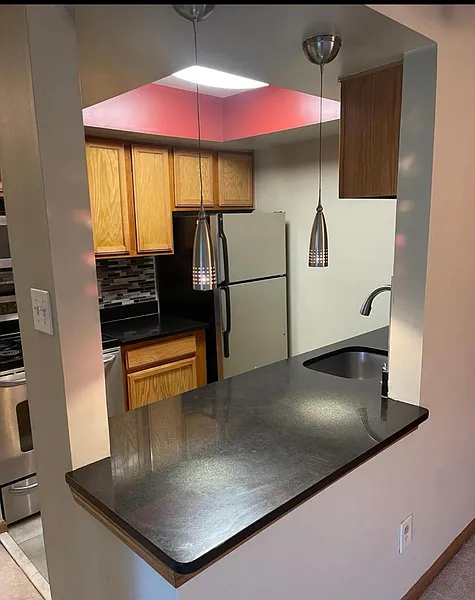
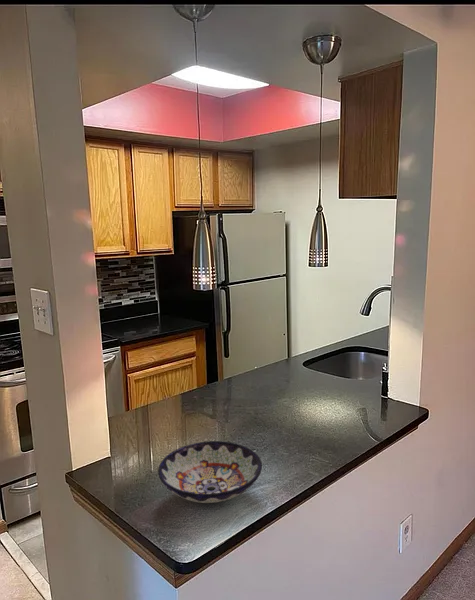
+ bowl (210, 479)
